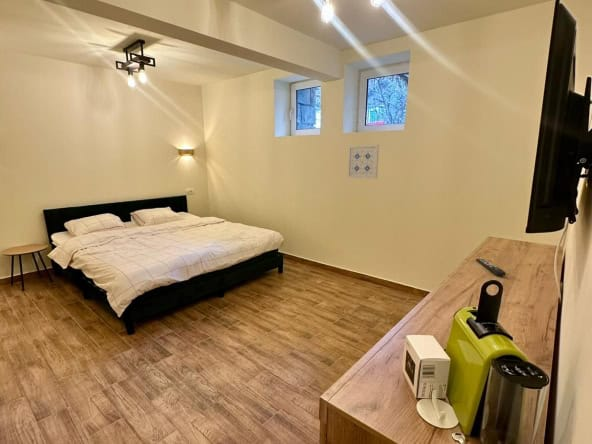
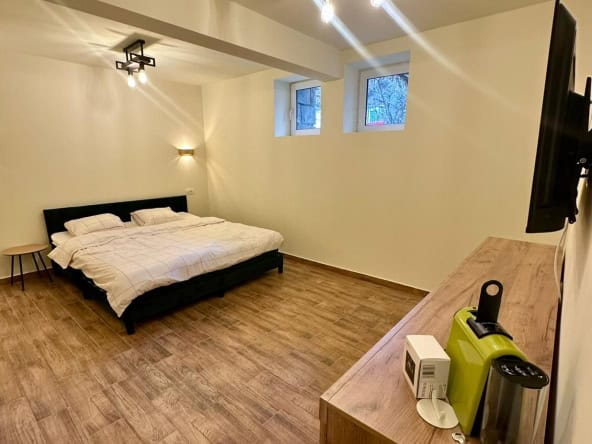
- remote control (489, 266)
- wall art (362, 162)
